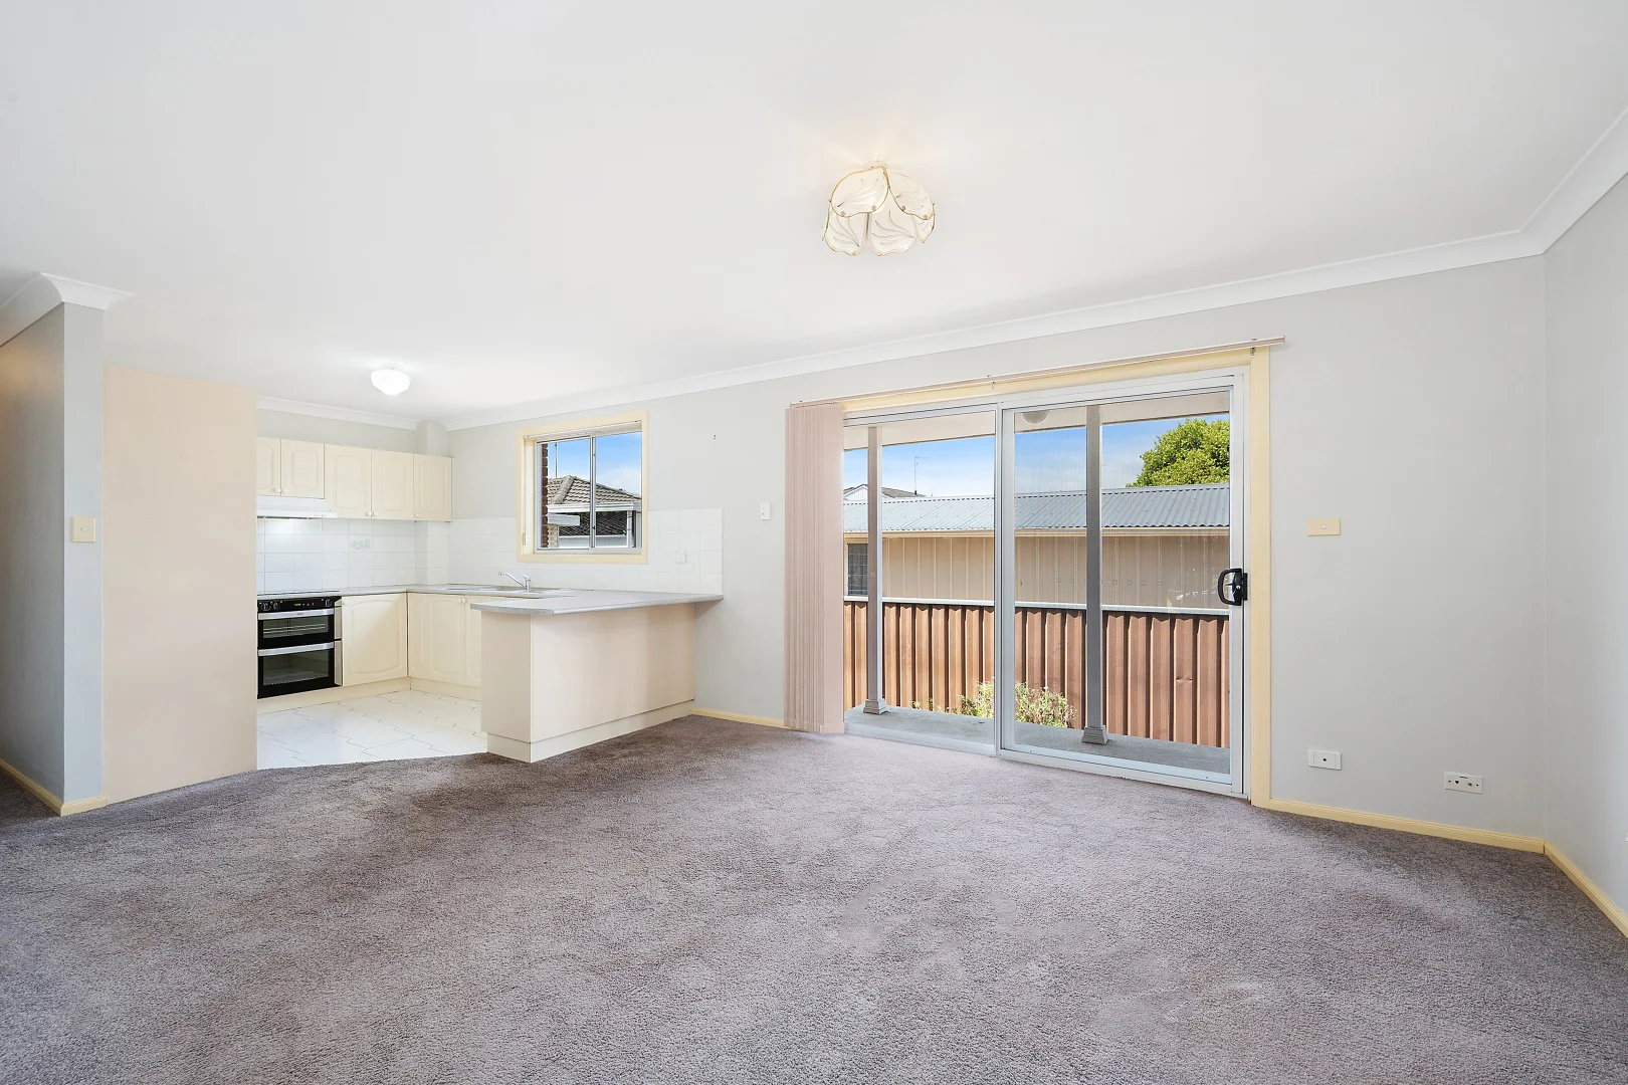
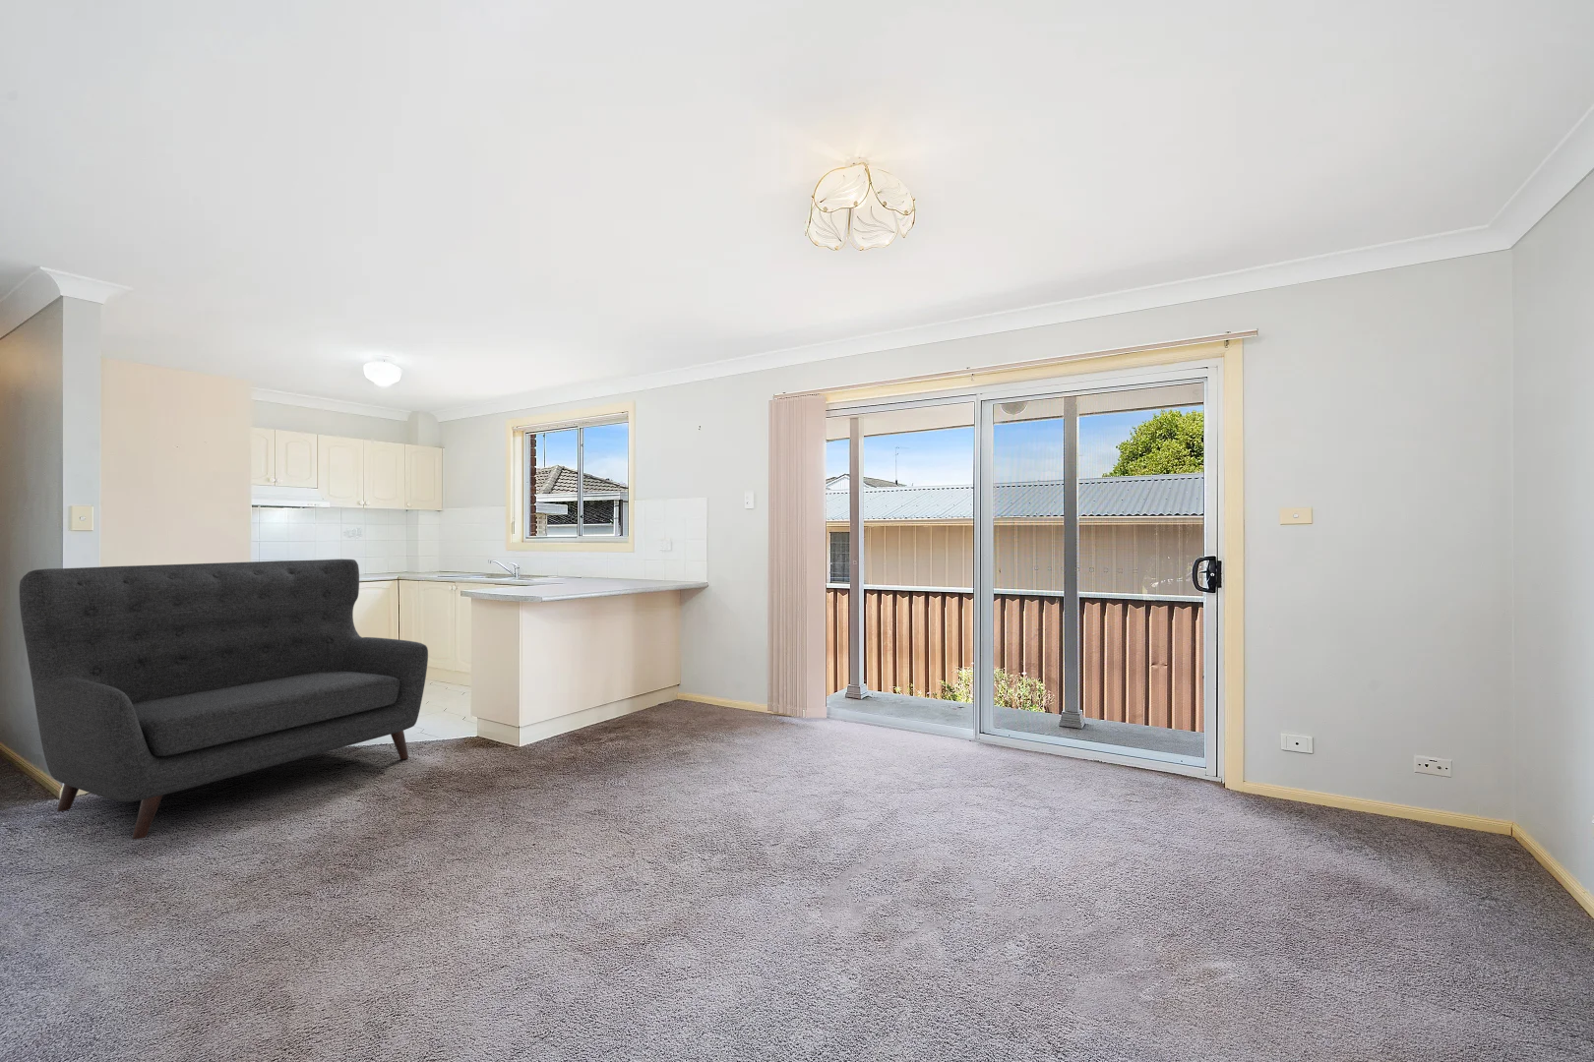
+ sofa (246, 672)
